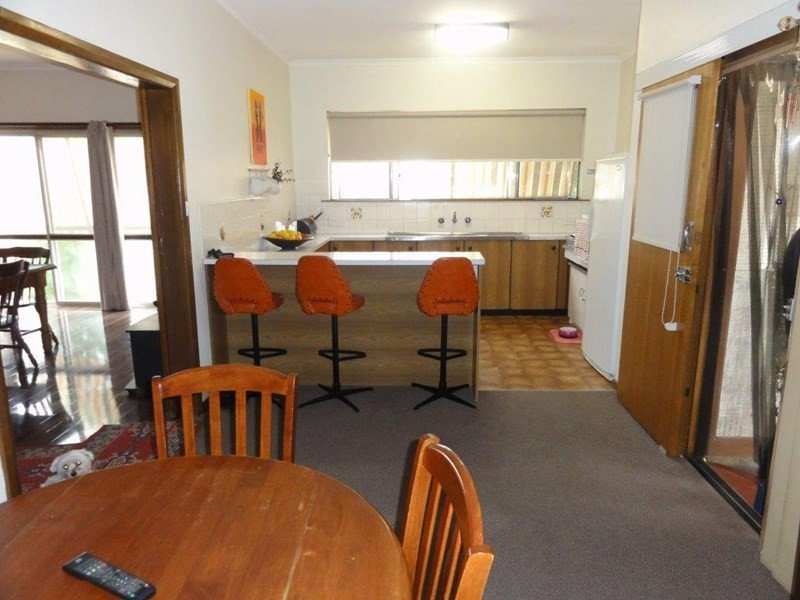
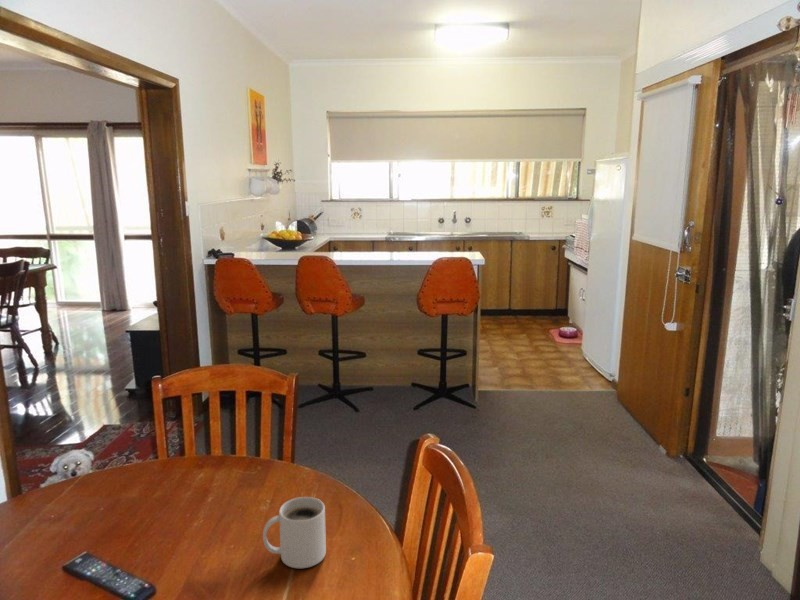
+ mug (297, 531)
